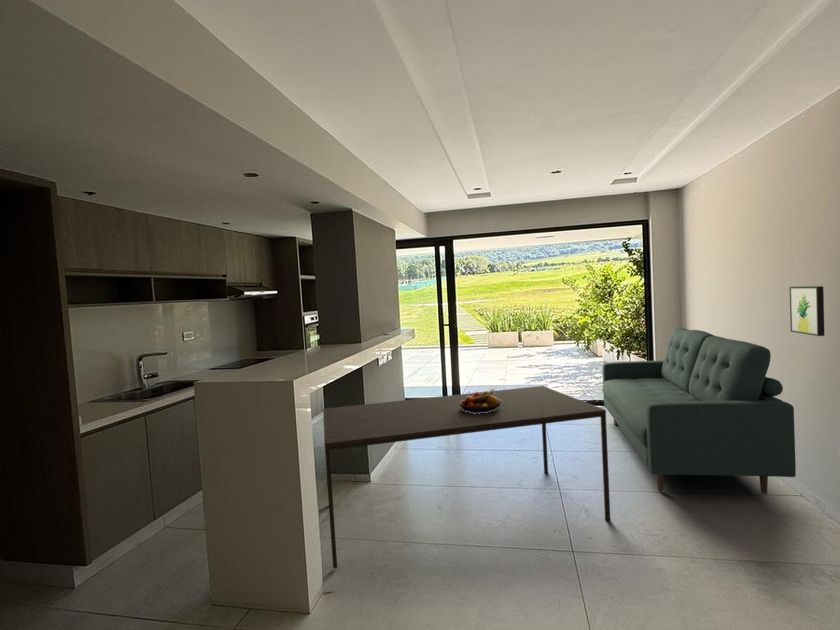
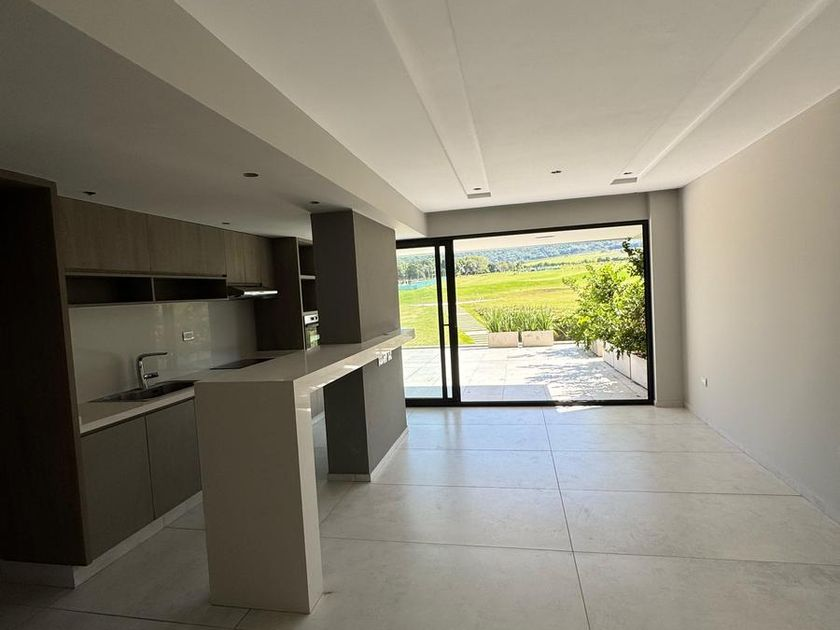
- wall art (806, 310)
- dining table (456, 434)
- fruit bowl (480, 399)
- sofa (674, 393)
